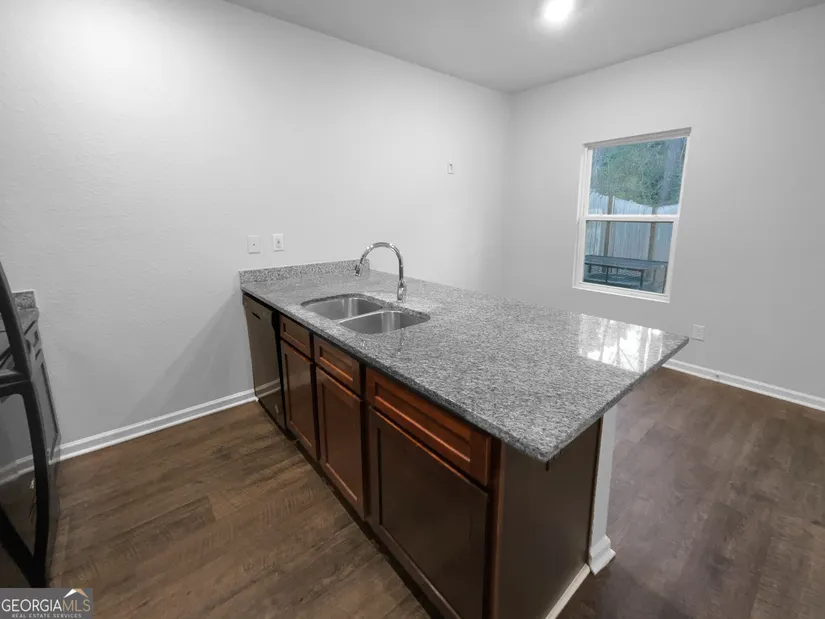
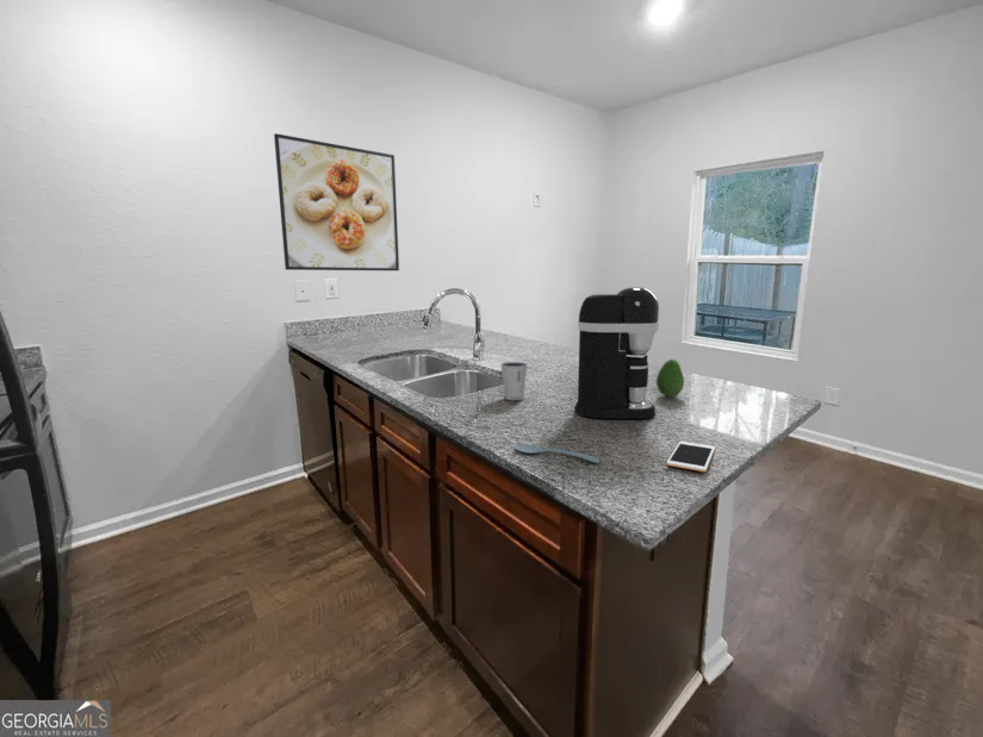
+ spoon (555, 451)
+ cell phone (691, 455)
+ coffee maker (616, 350)
+ fruit (670, 377)
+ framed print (342, 208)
+ dixie cup (514, 381)
